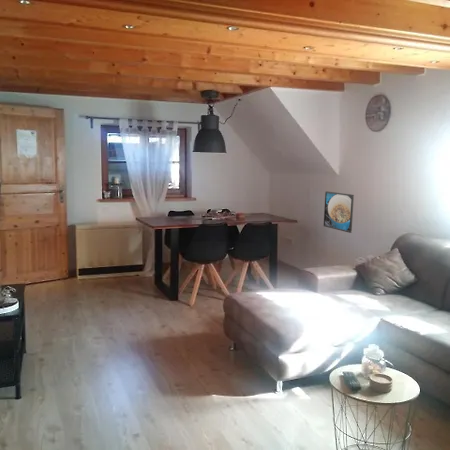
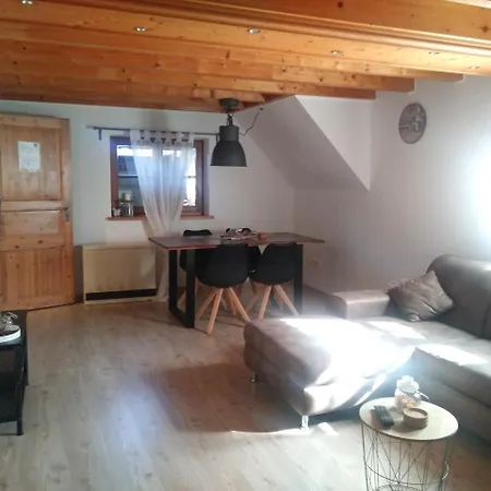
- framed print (337, 211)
